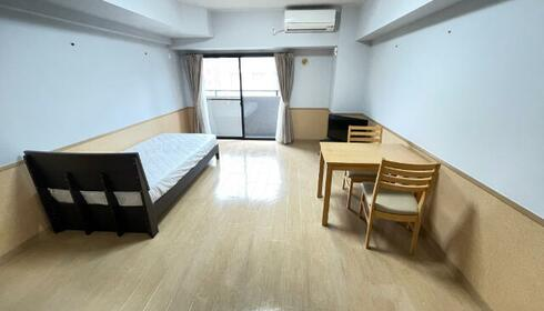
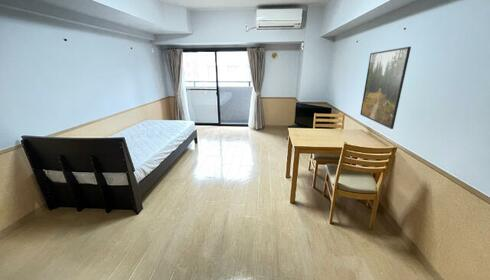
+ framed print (380, 87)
